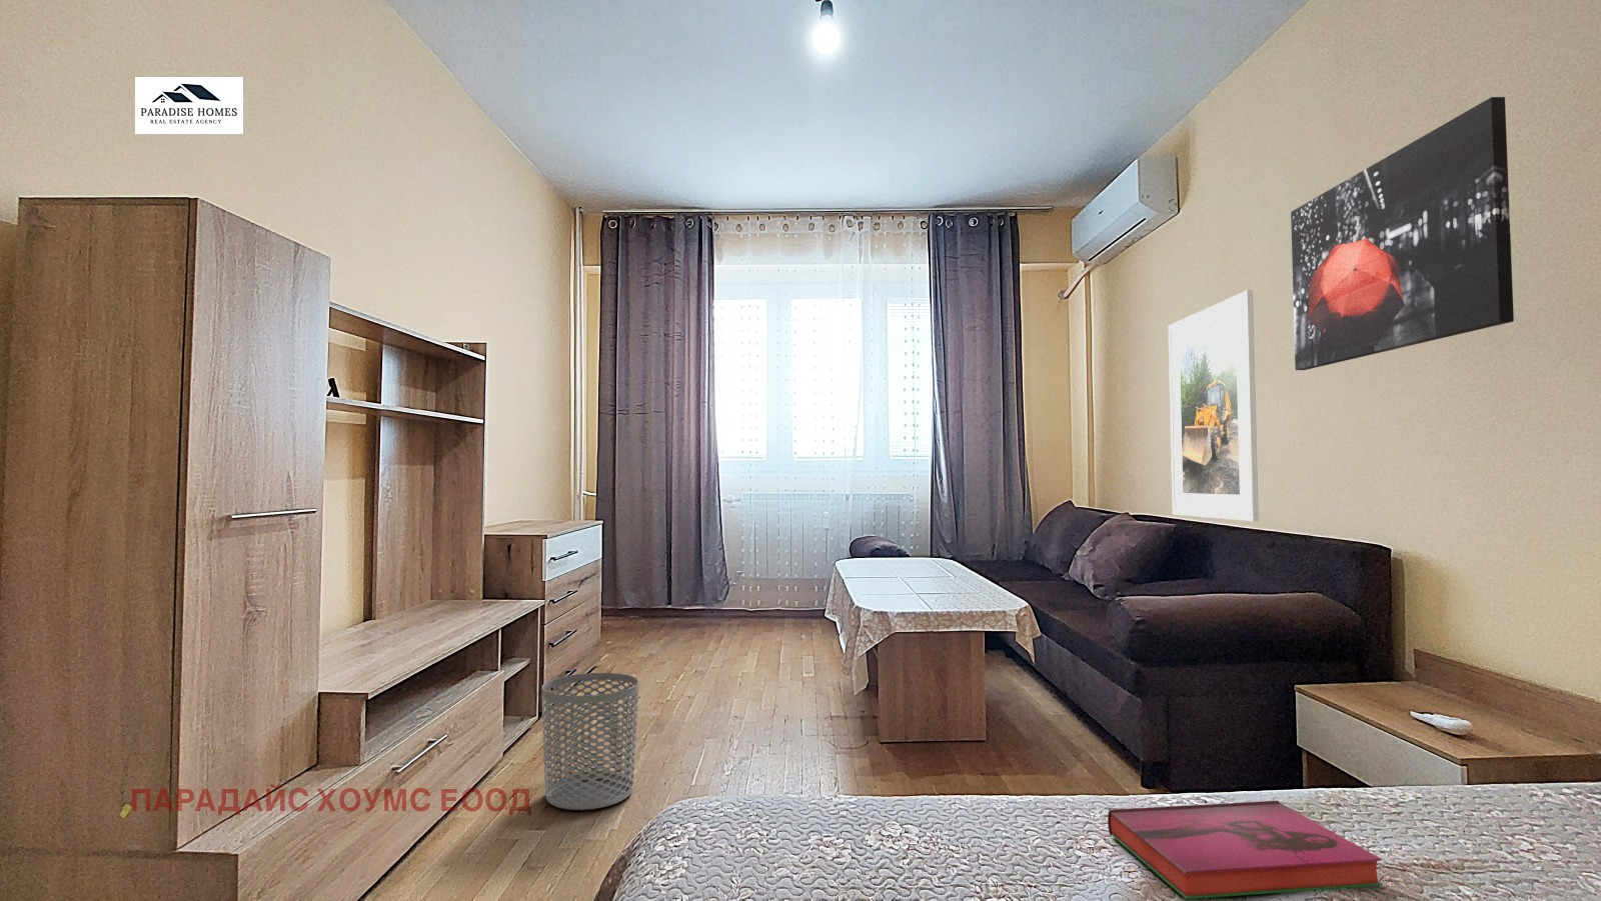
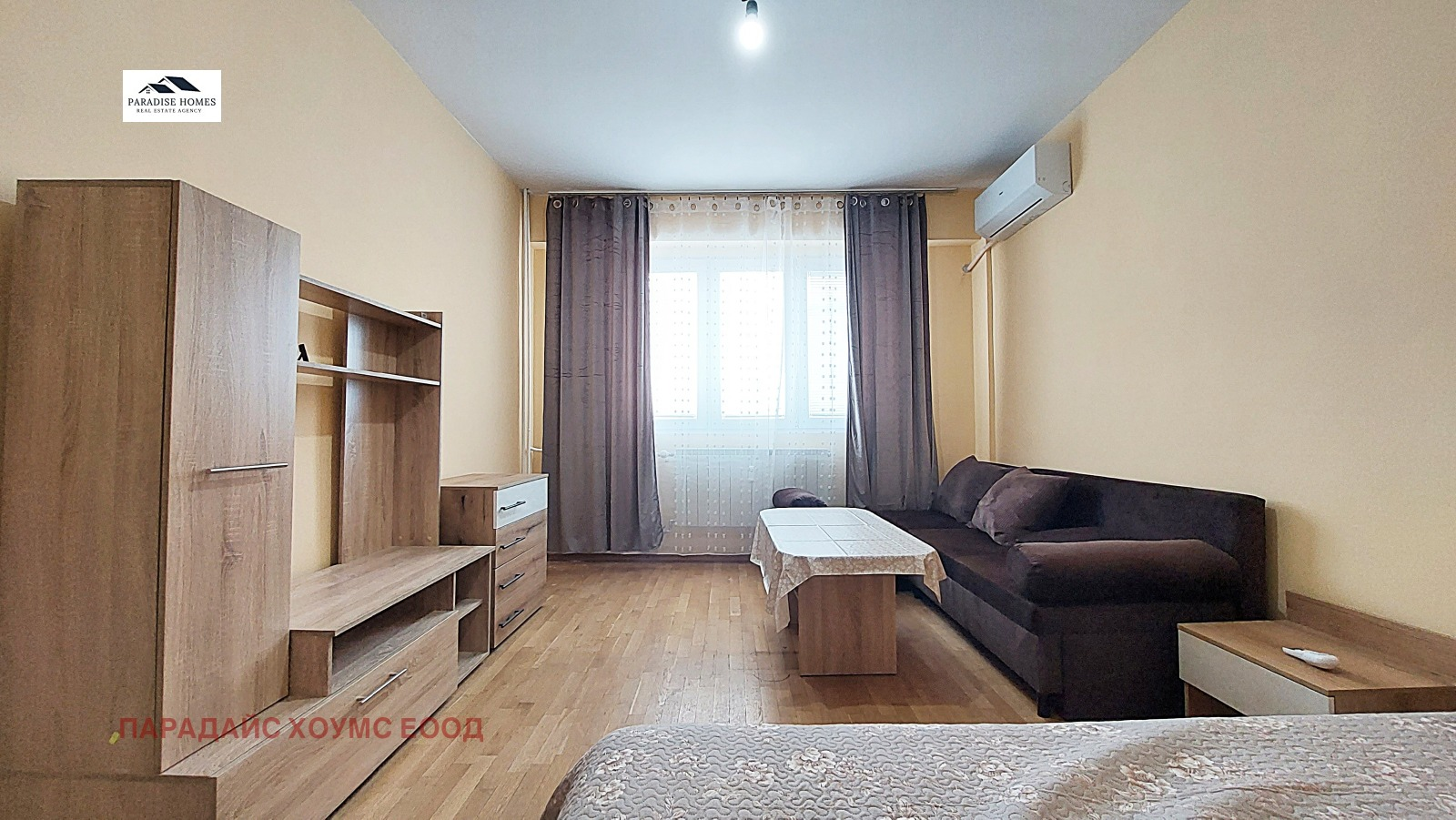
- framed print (1207, 413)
- wall art (1382, 256)
- waste bin (589, 739)
- hardback book (1235, 844)
